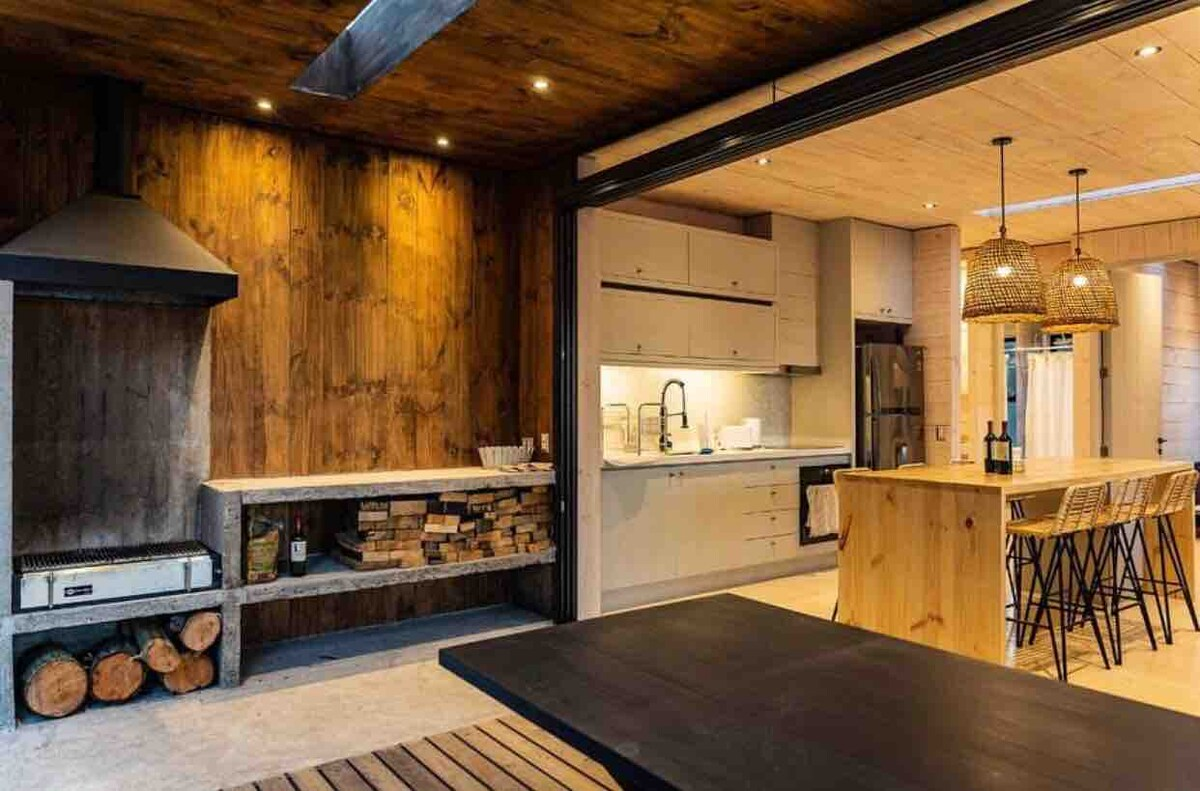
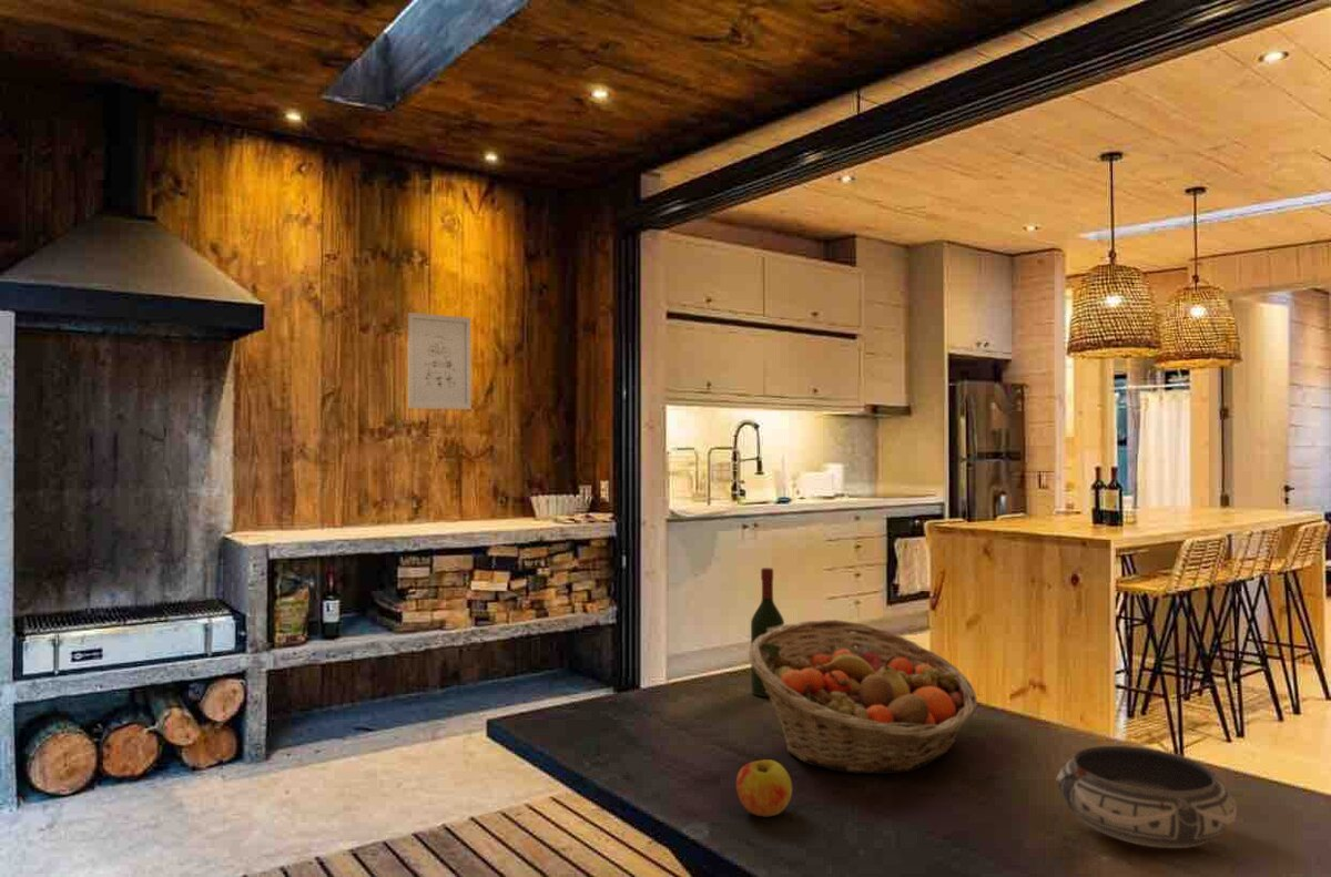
+ bowl (1142, 800)
+ wine bottle (768, 630)
+ wall art (439, 361)
+ apple (764, 787)
+ fruit basket (862, 690)
